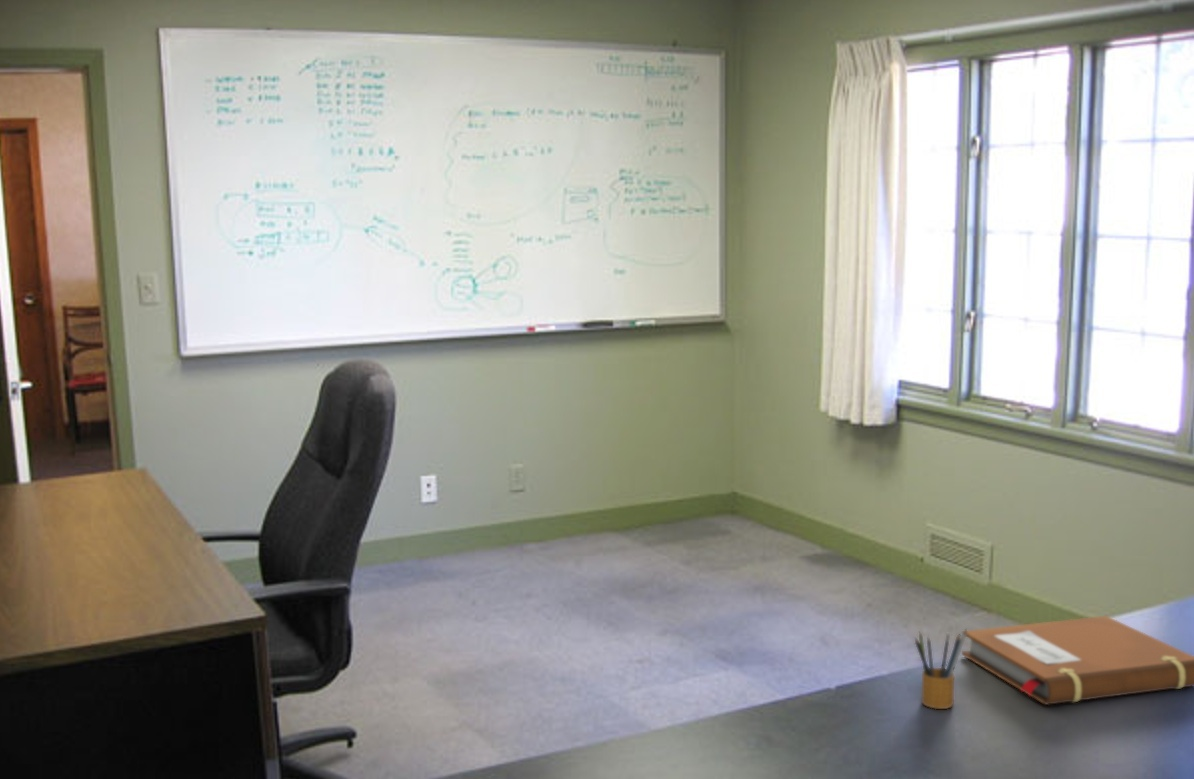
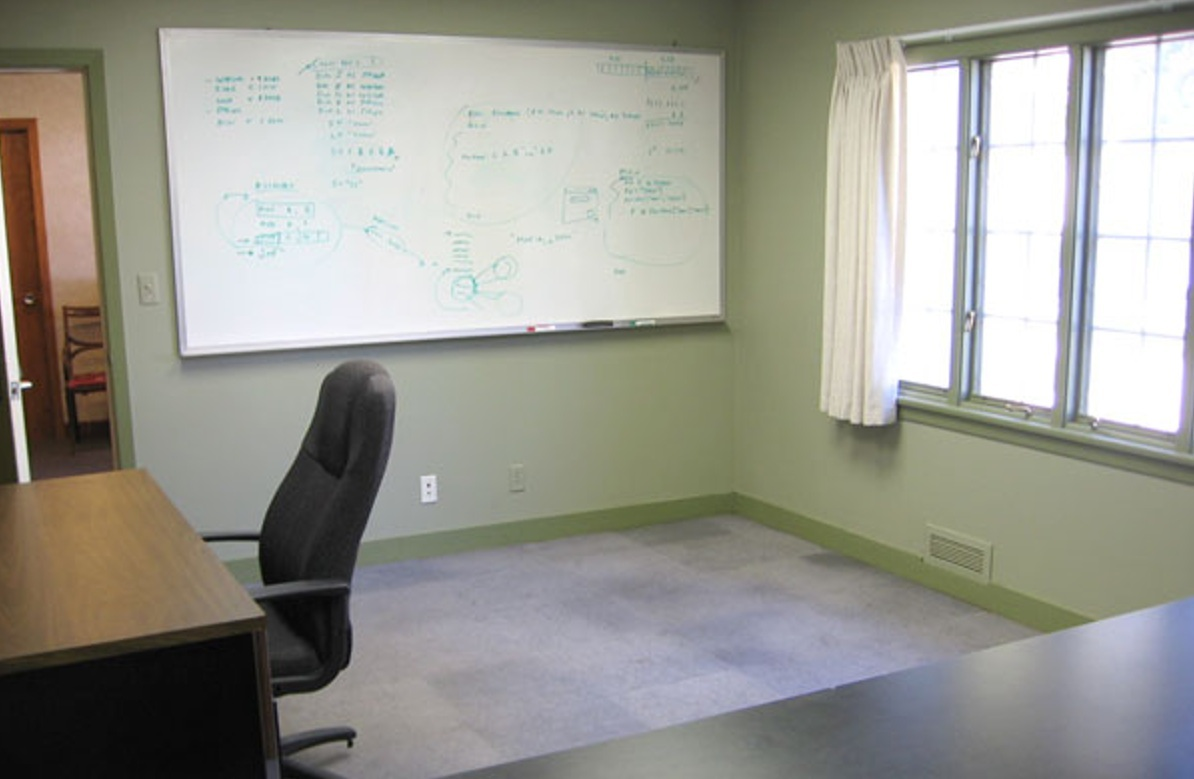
- pencil box (937, 668)
- notebook (1076, 659)
